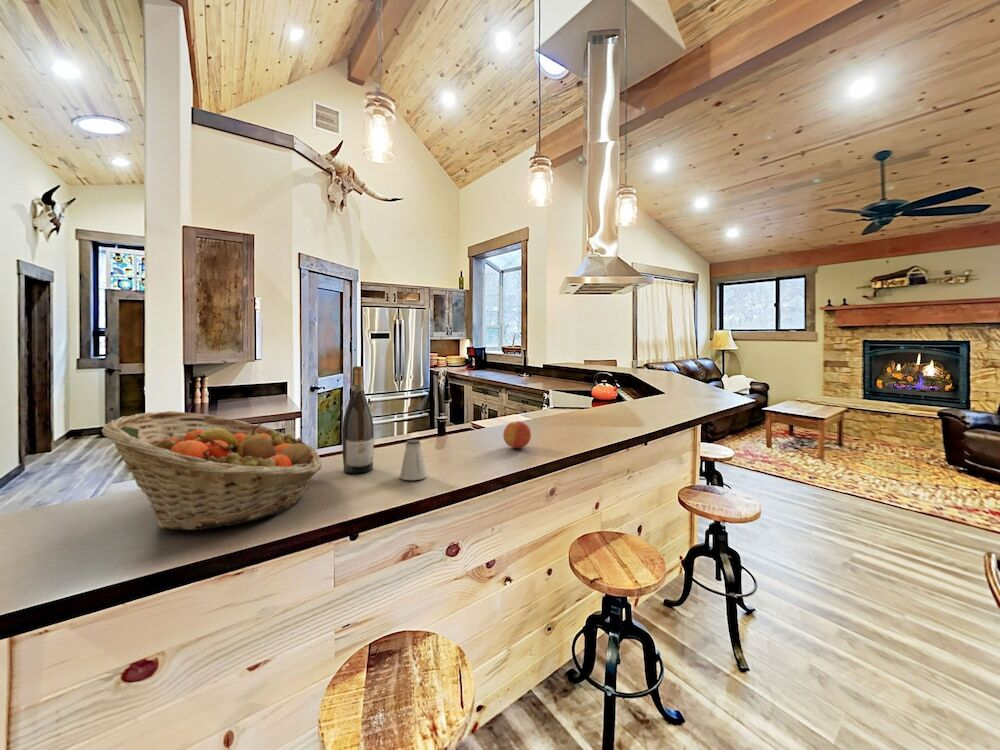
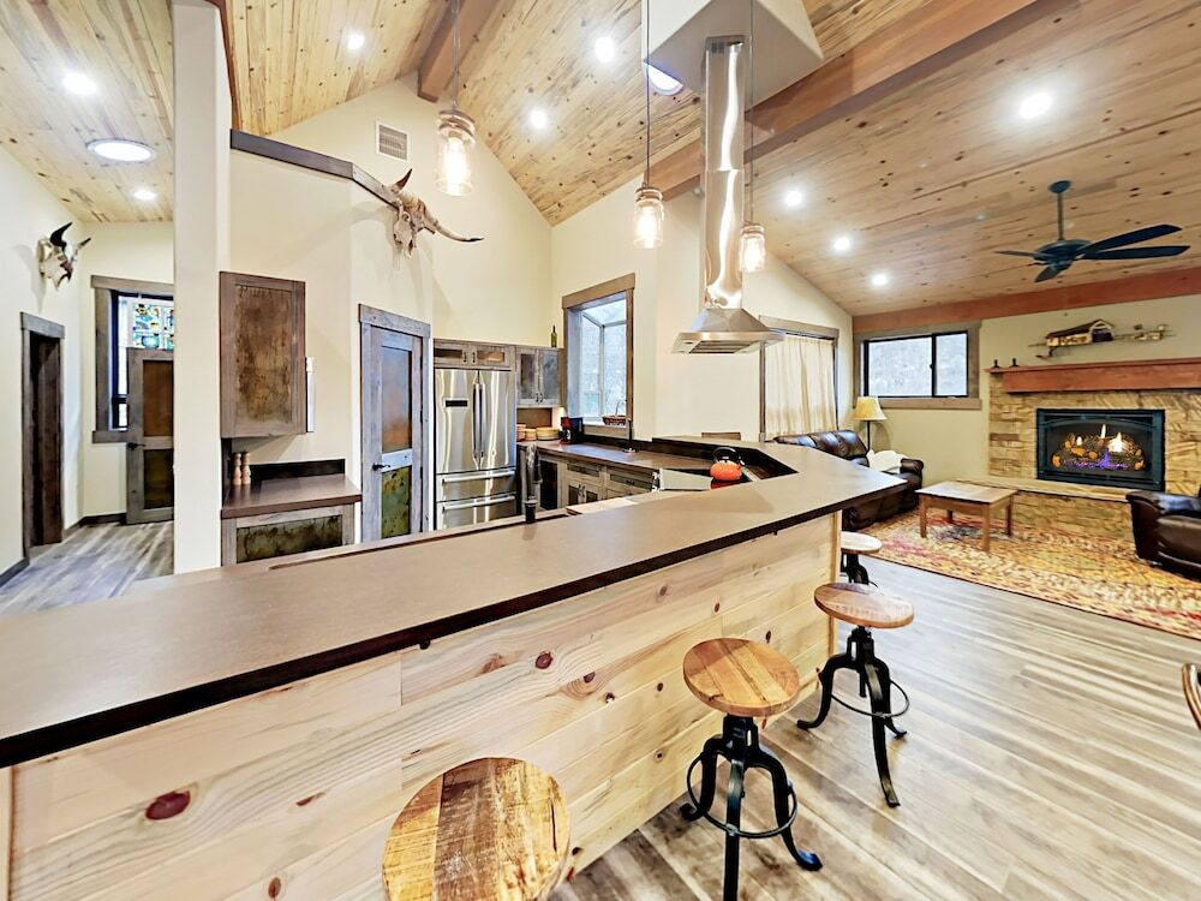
- fruit basket (227, 457)
- apple (517, 433)
- wine bottle (358, 418)
- saltshaker (413, 458)
